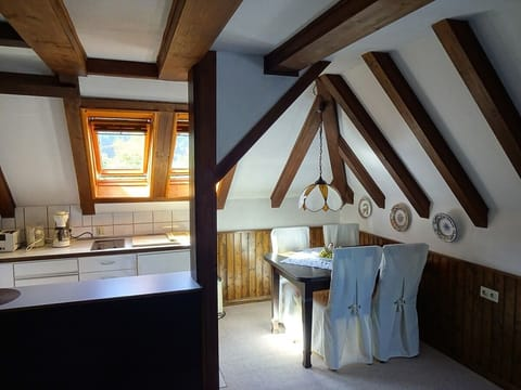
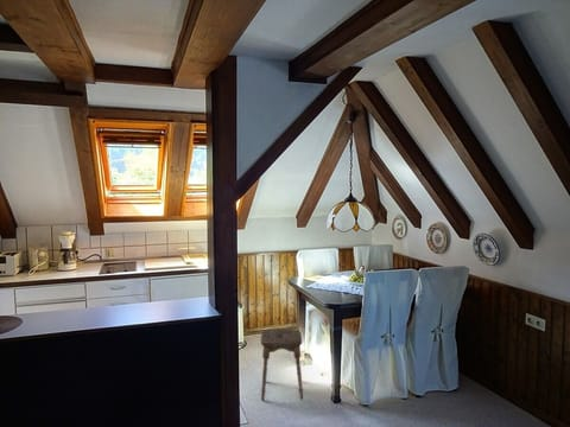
+ stool (276, 350)
